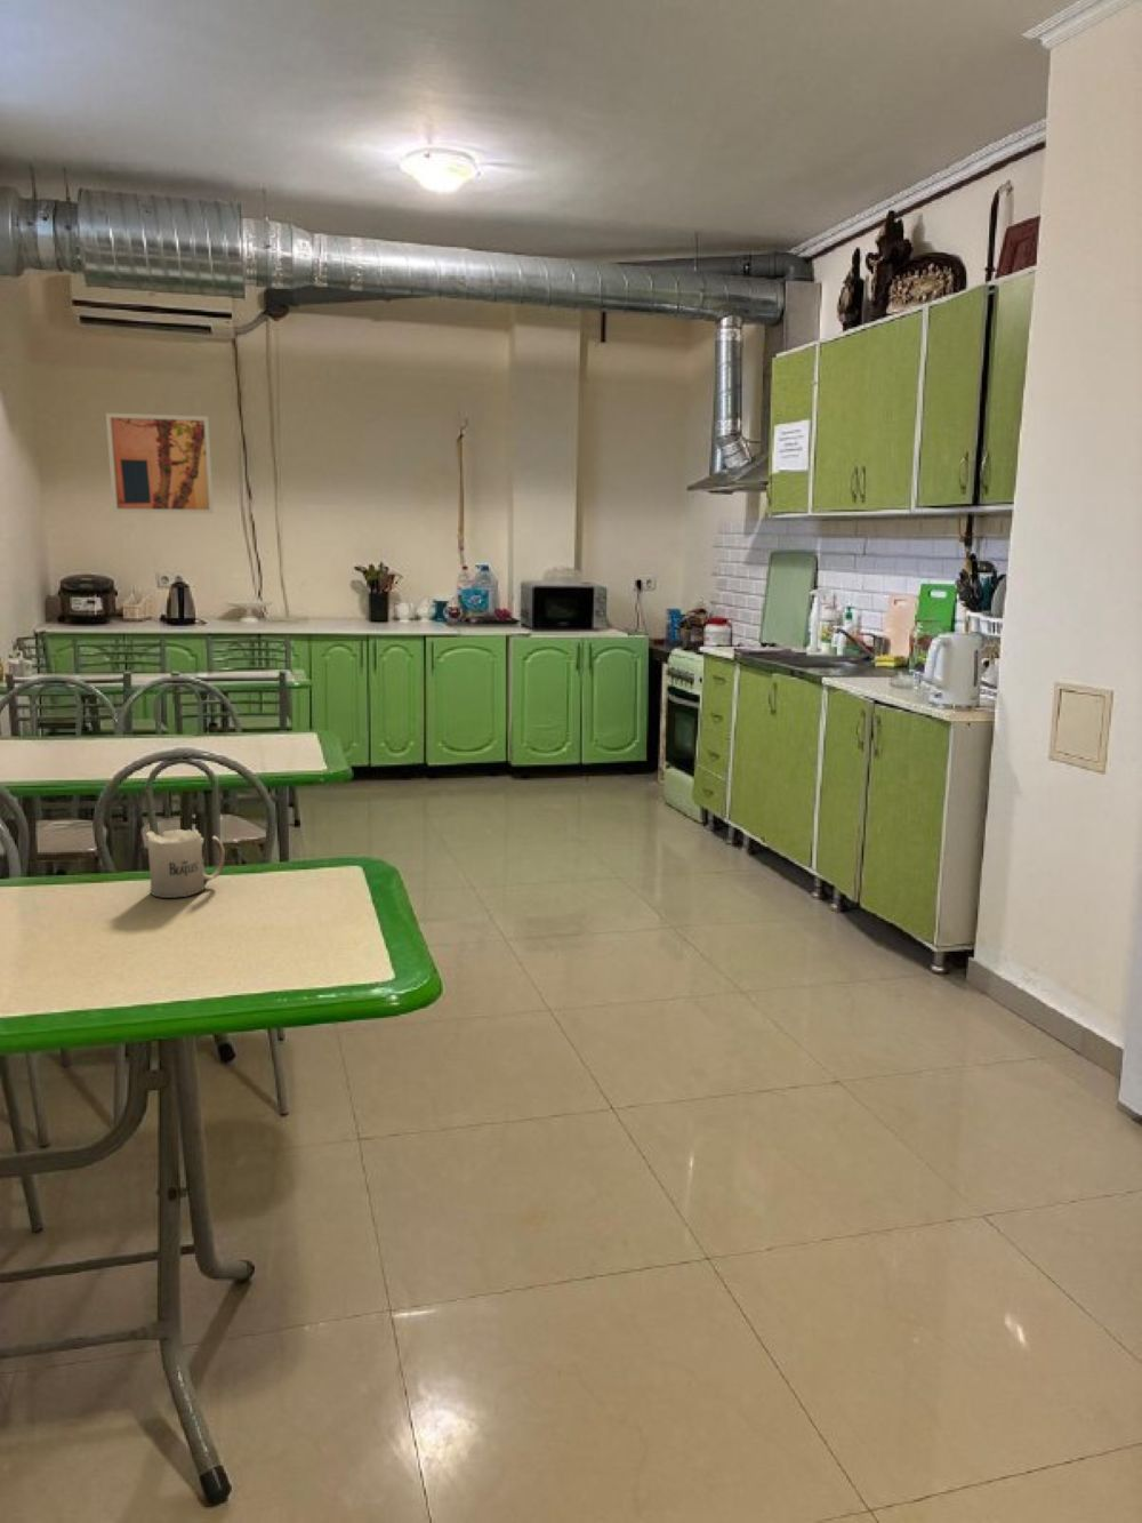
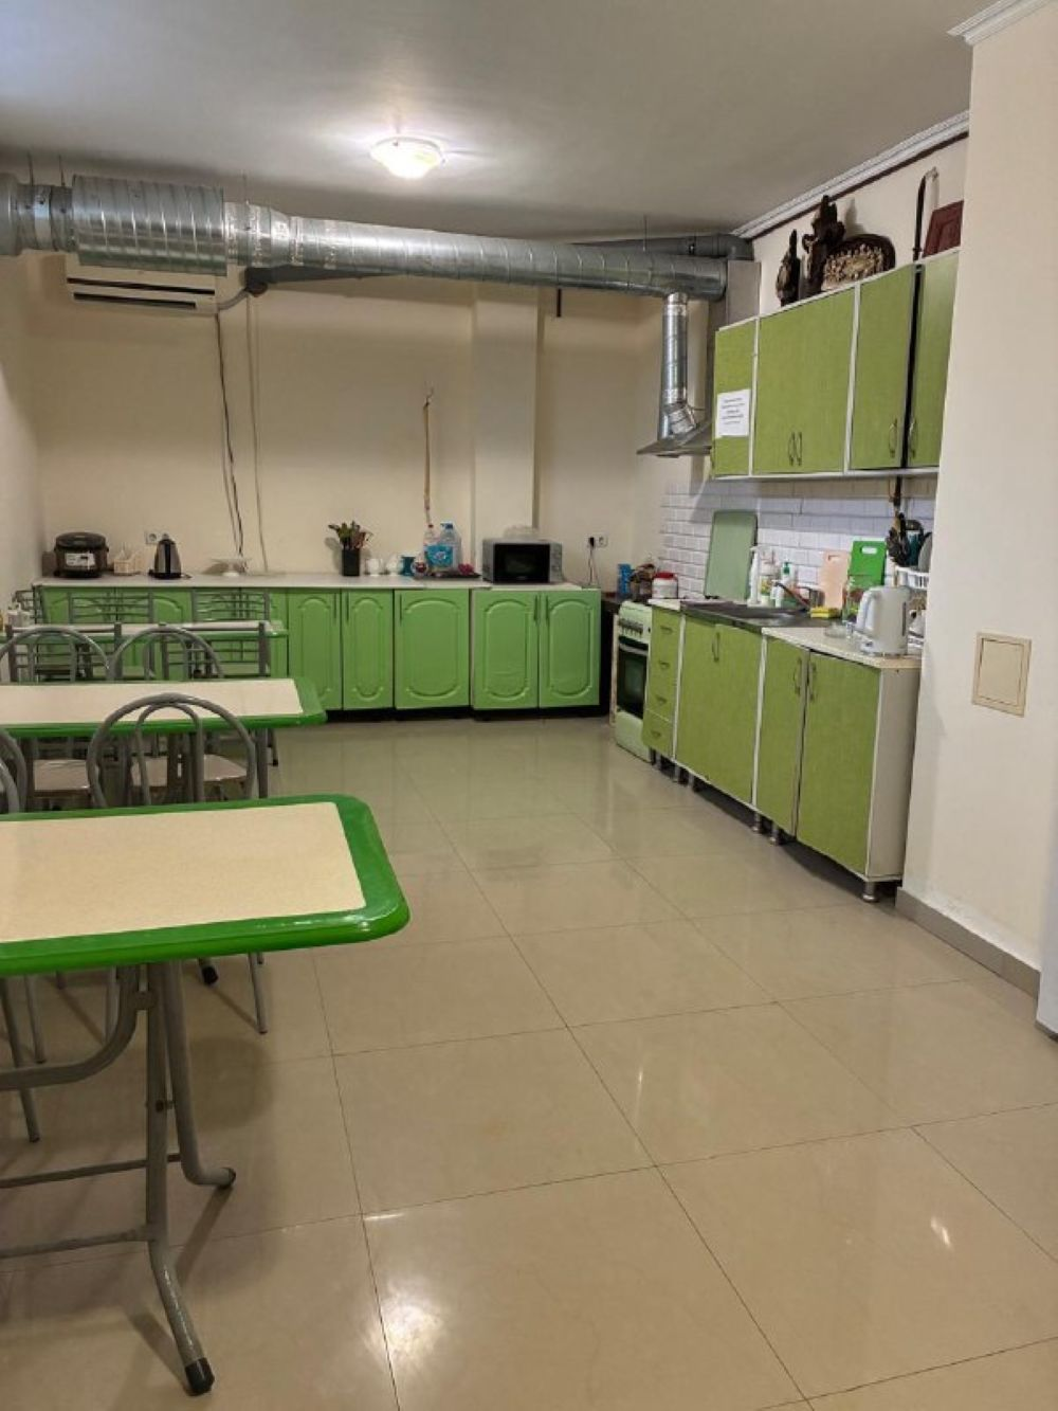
- mug (186, 861)
- wall art (161, 464)
